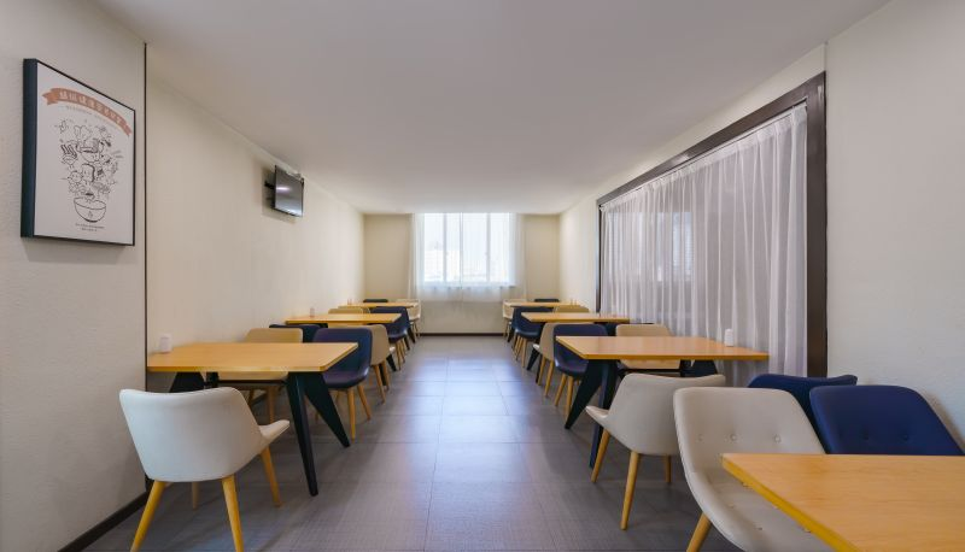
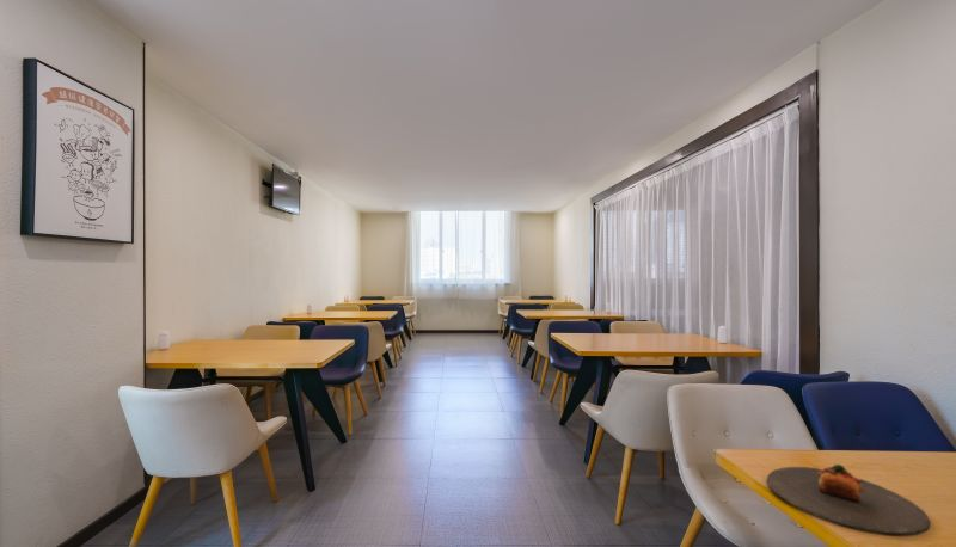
+ plate (840, 481)
